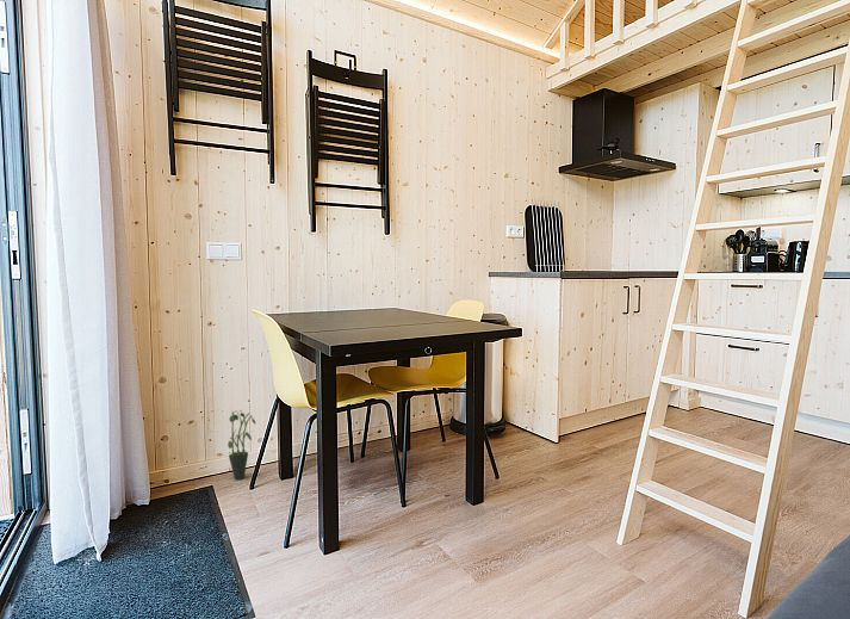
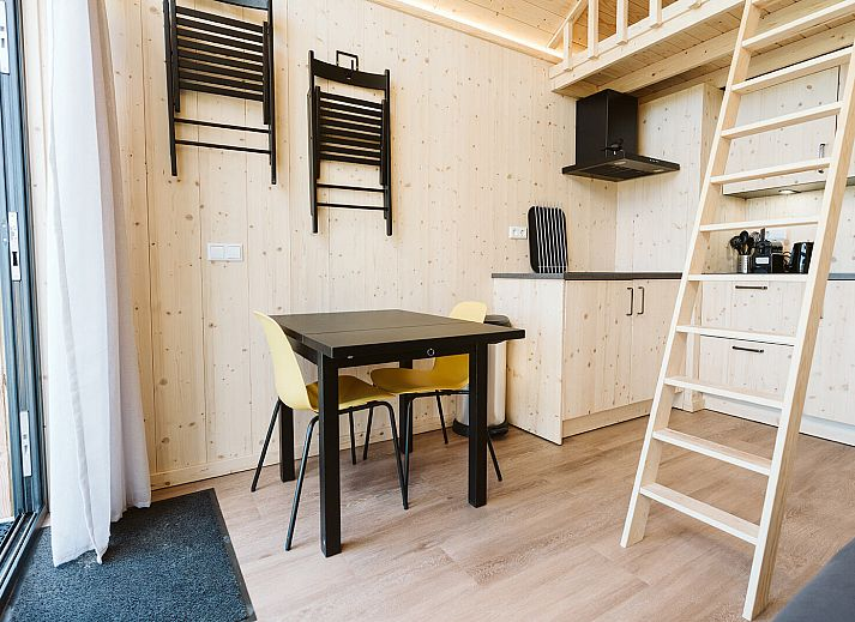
- potted plant (242, 444)
